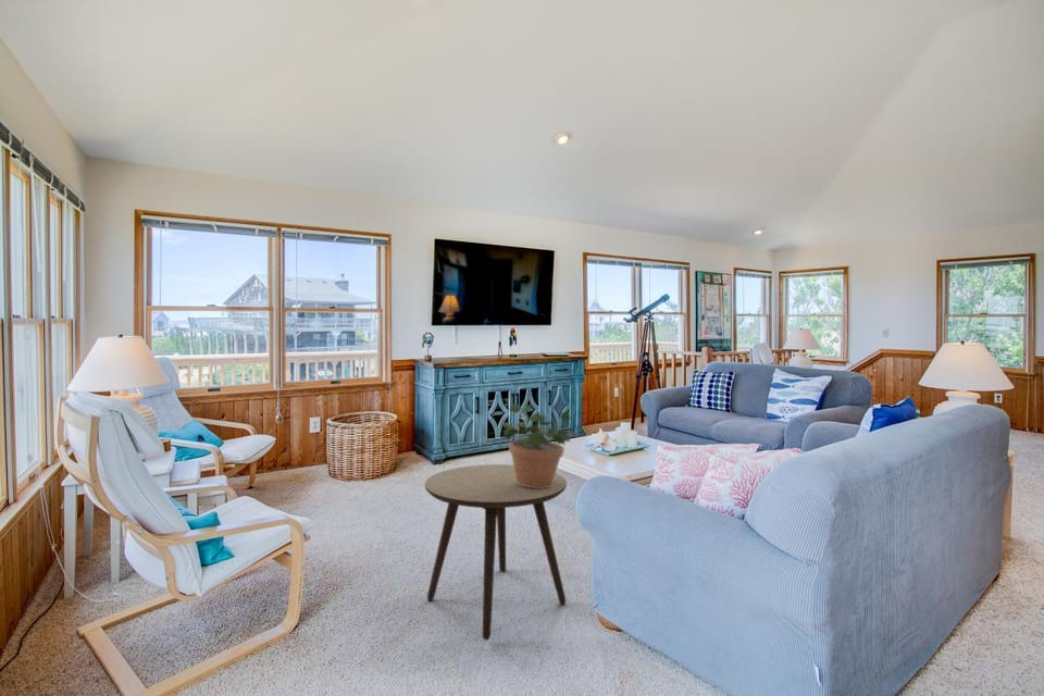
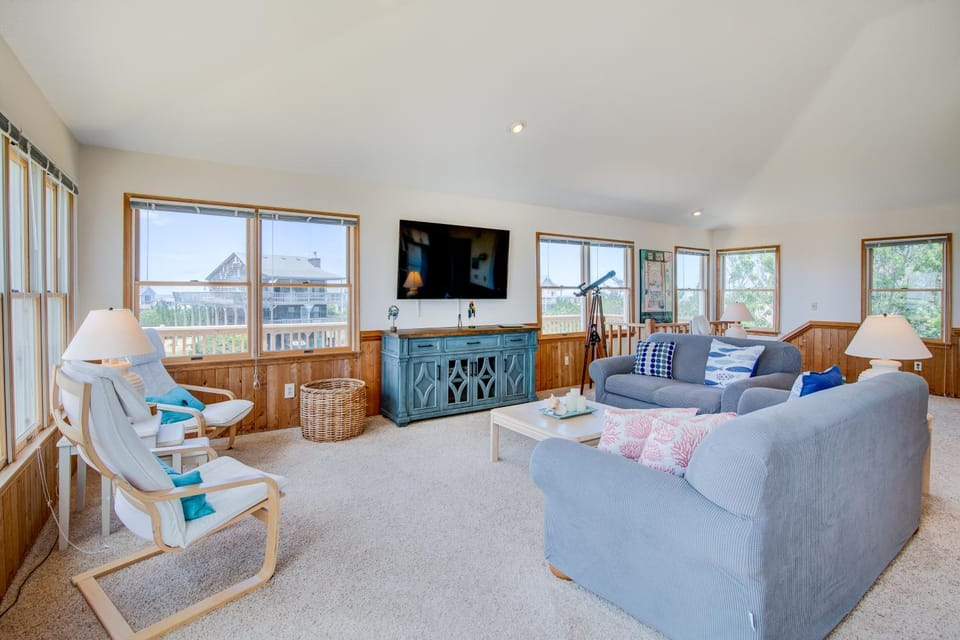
- potted plant (529, 445)
- side table (495, 540)
